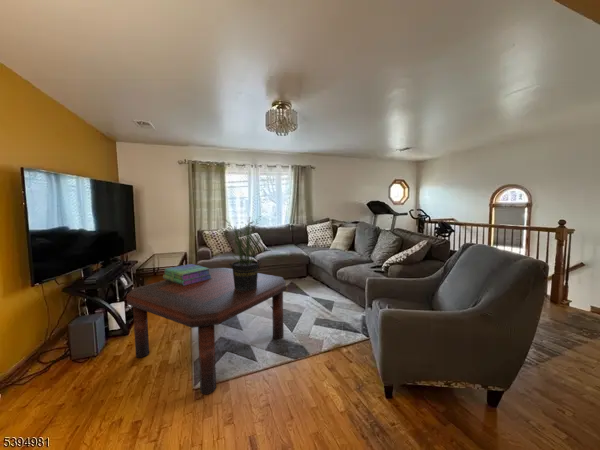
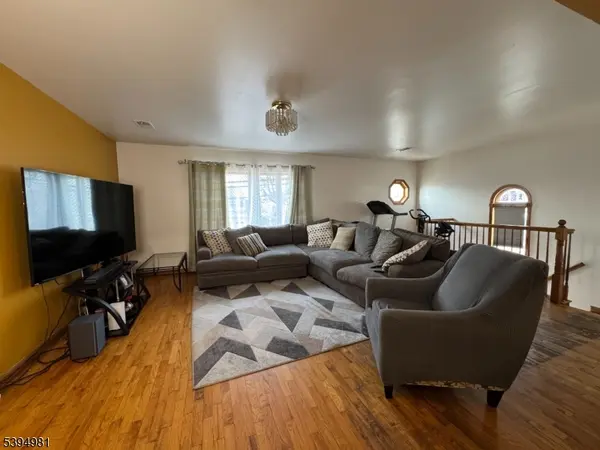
- stack of books (187, 273)
- potted plant (246, 251)
- coffee table (213, 314)
